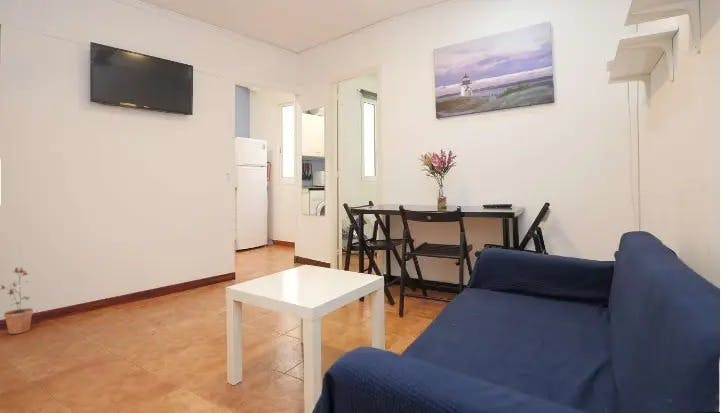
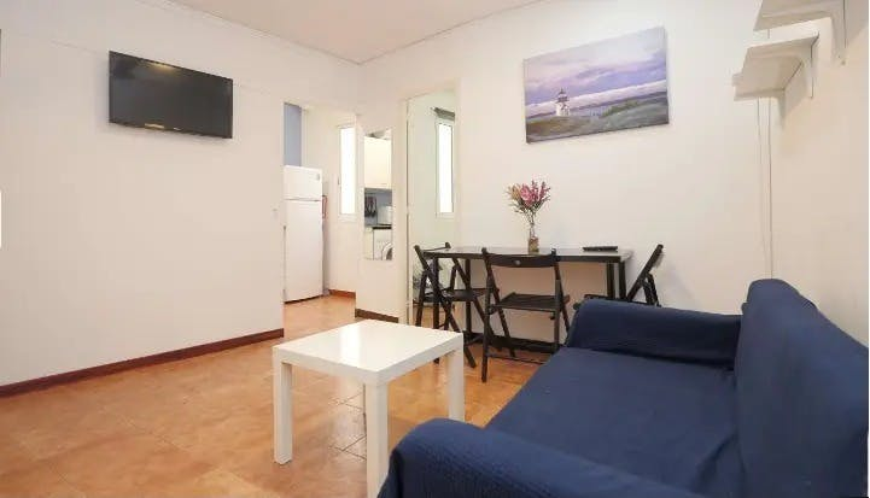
- potted plant (15, 300)
